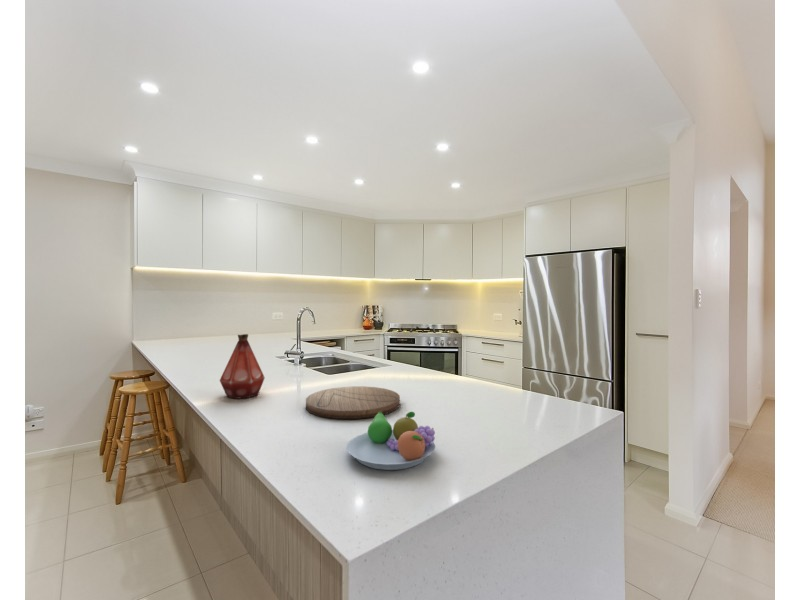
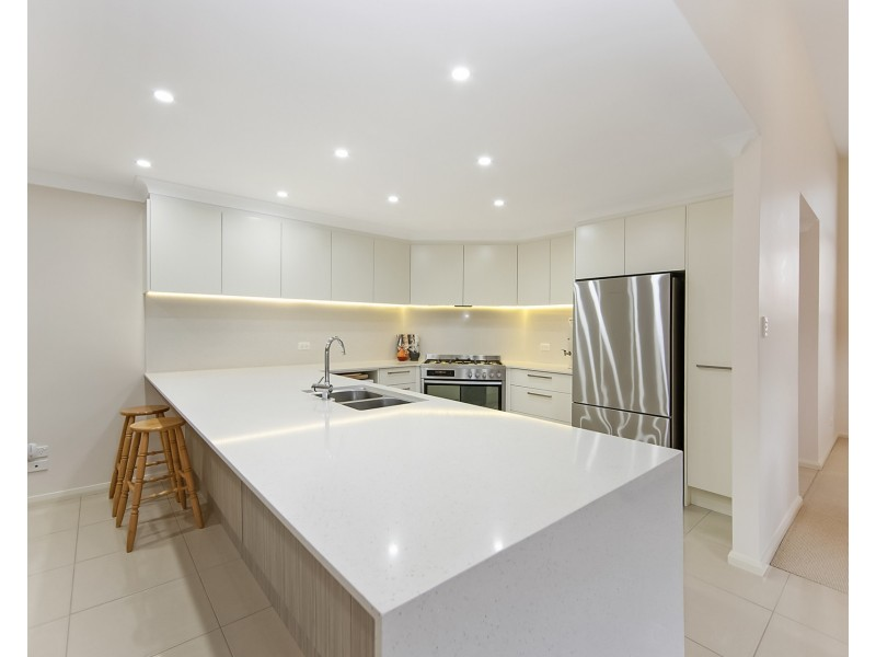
- cutting board (353, 400)
- bottle (243, 364)
- fruit bowl (391, 435)
